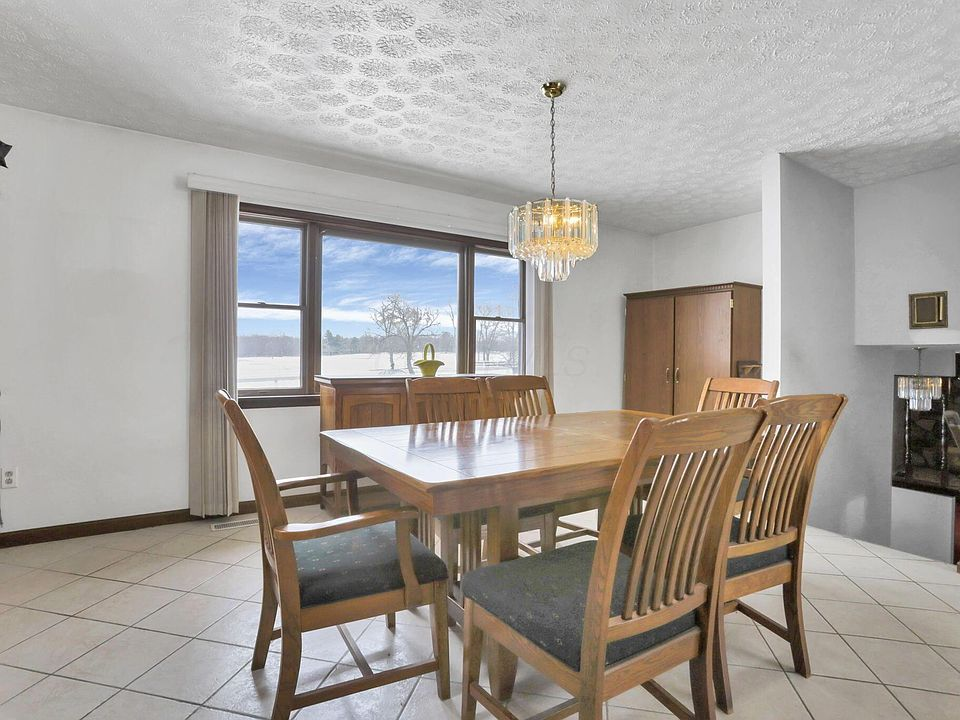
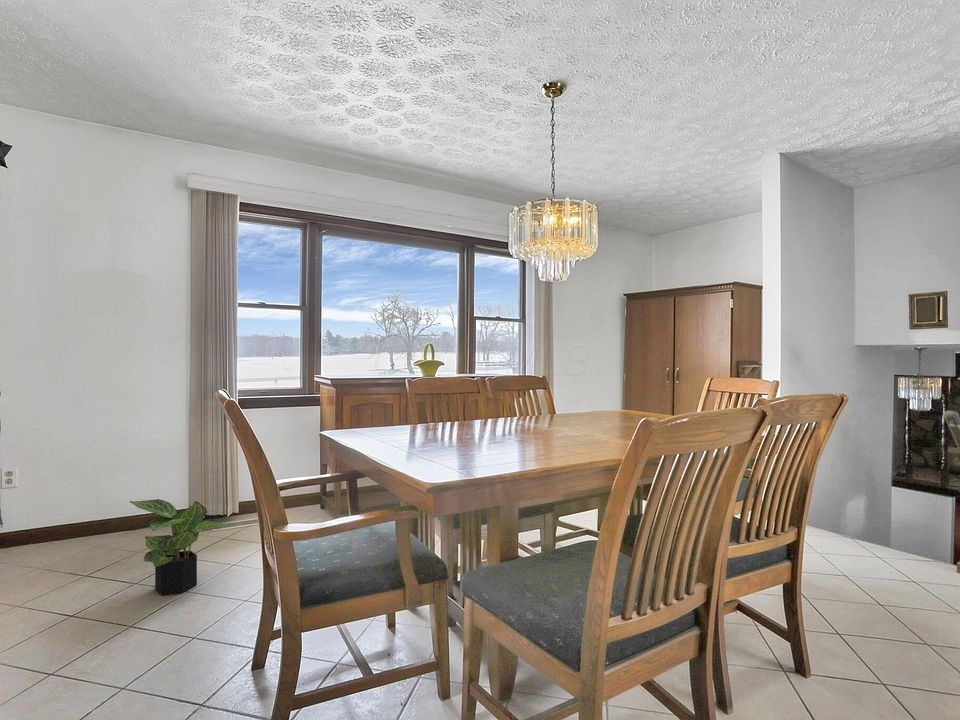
+ potted plant (175, 542)
